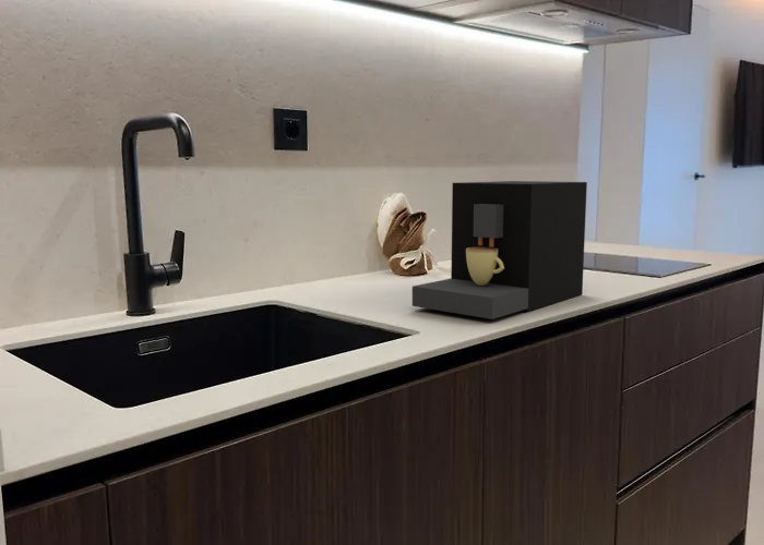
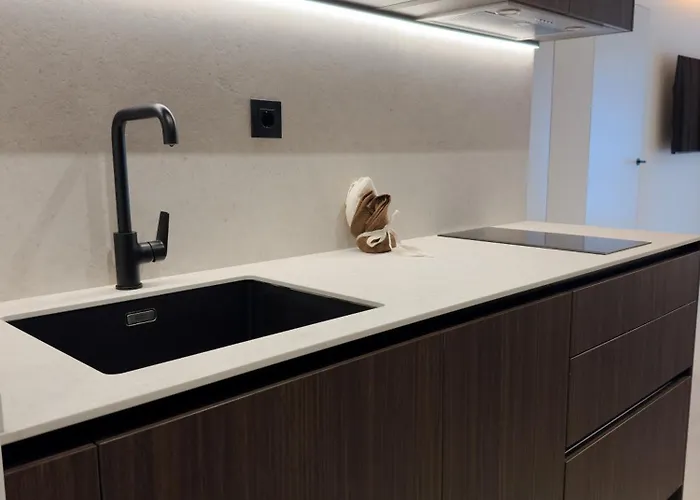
- coffee maker (502, 242)
